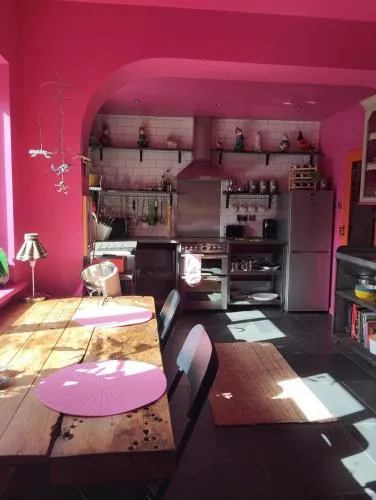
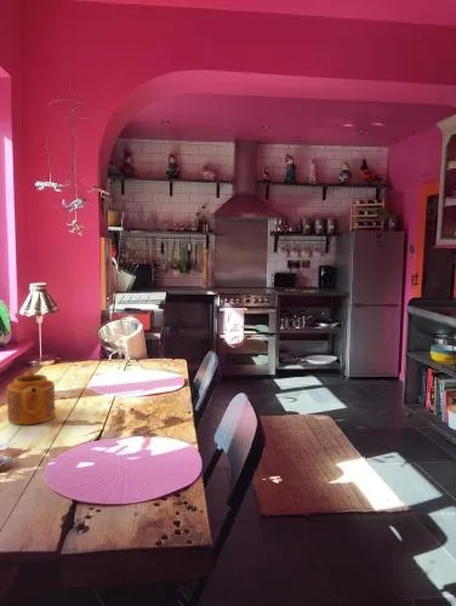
+ teapot (32, 398)
